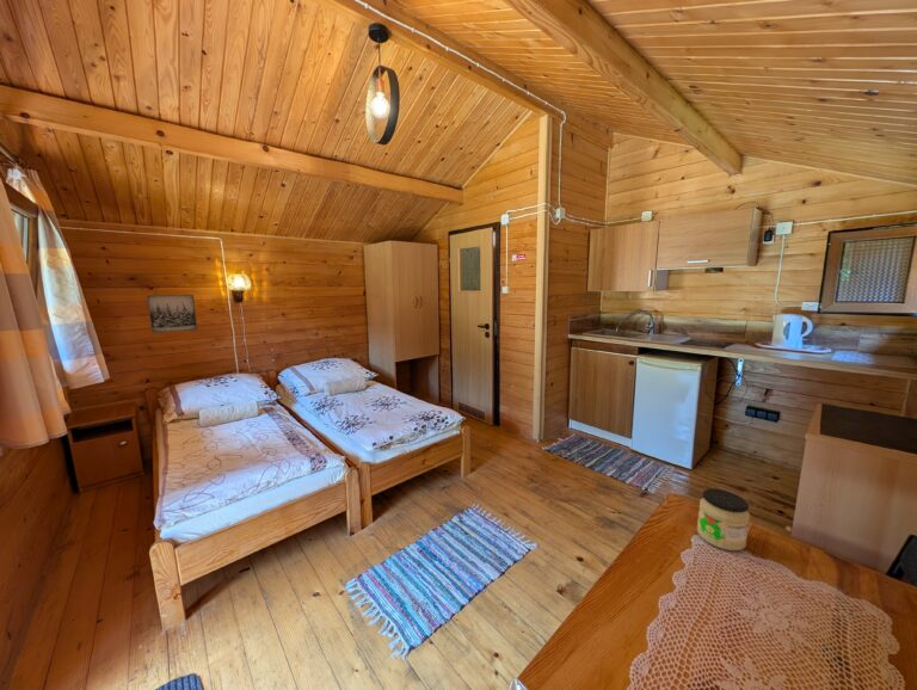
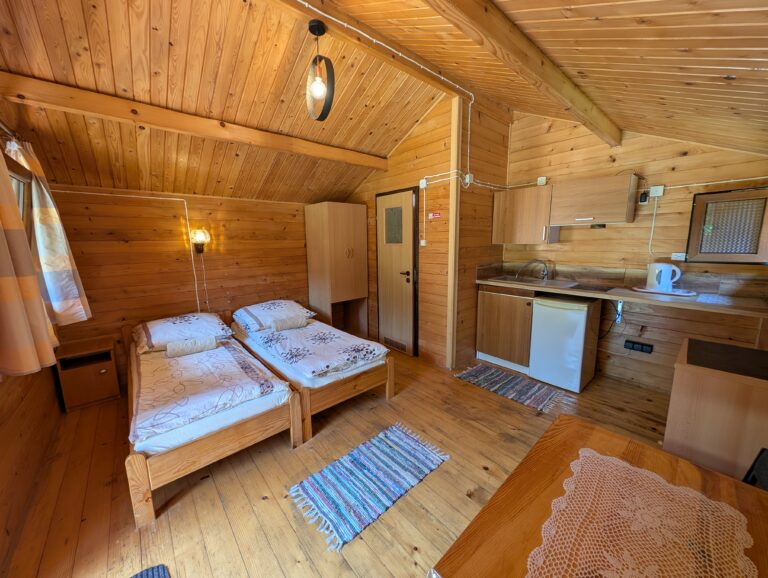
- wall art (172, 313)
- jar (722, 517)
